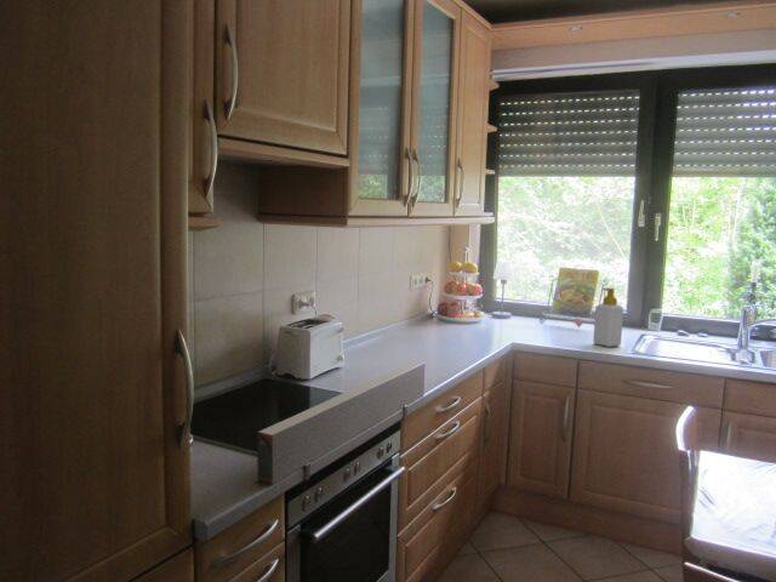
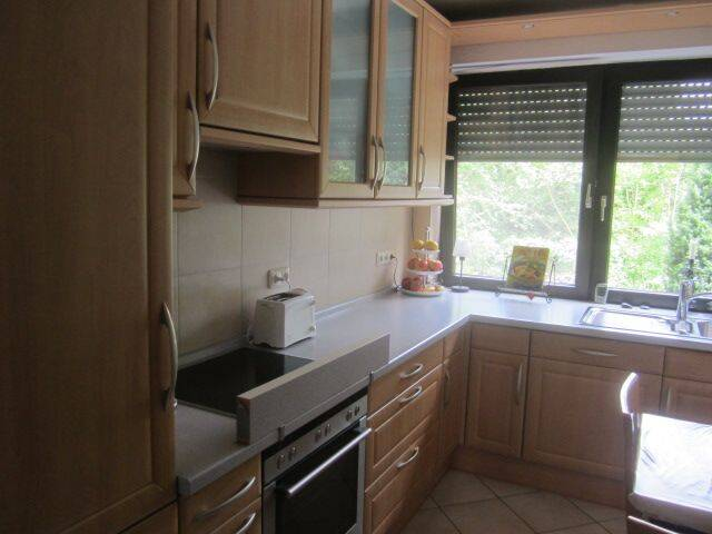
- soap bottle (609, 316)
